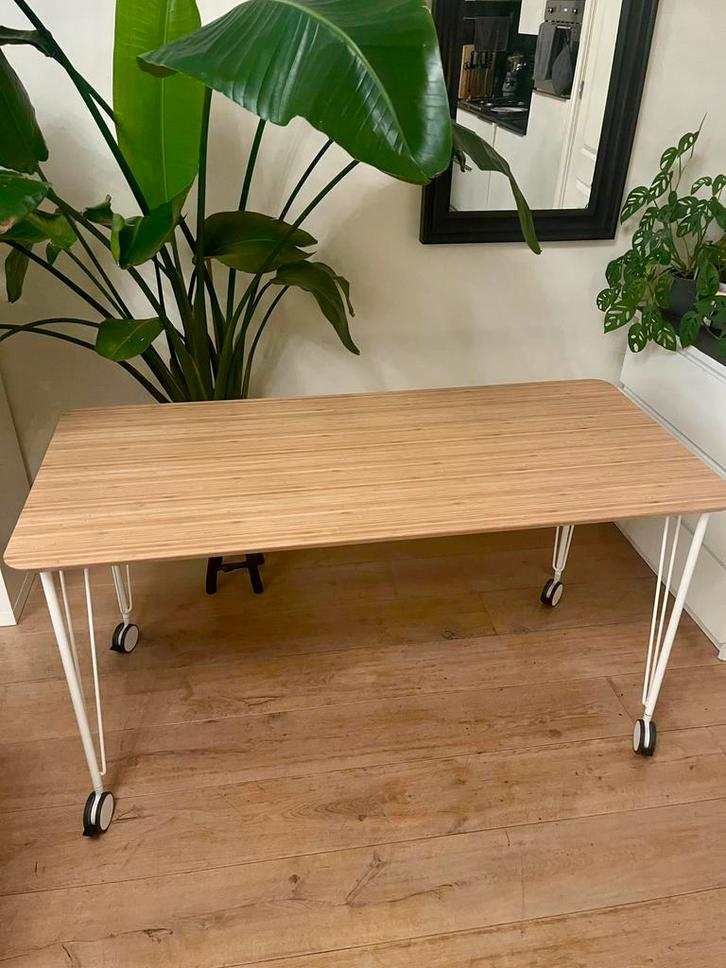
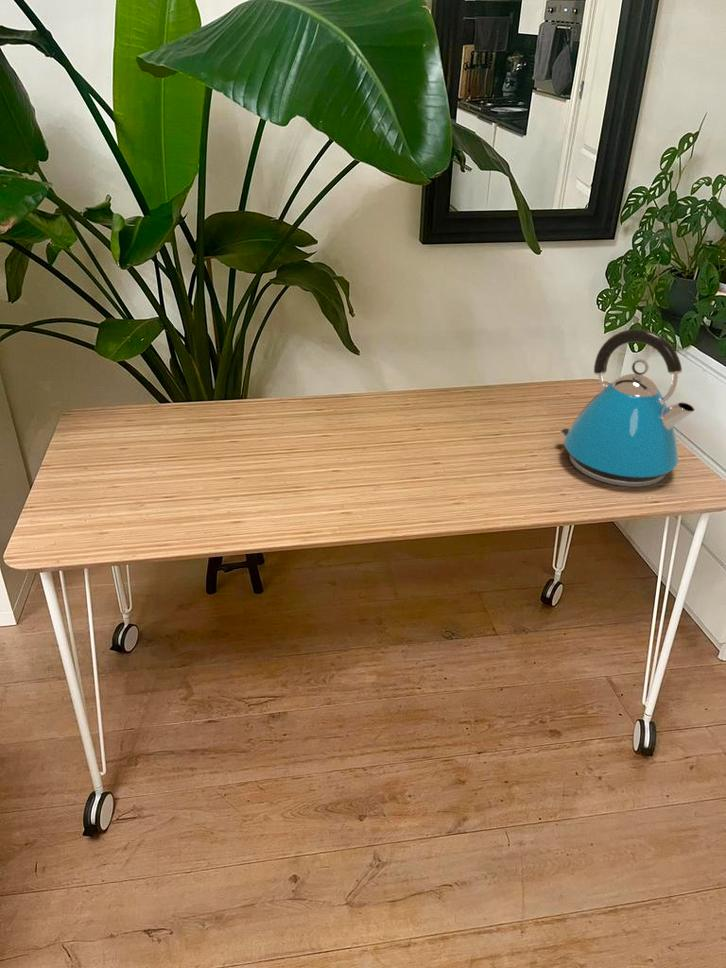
+ kettle (628, 399)
